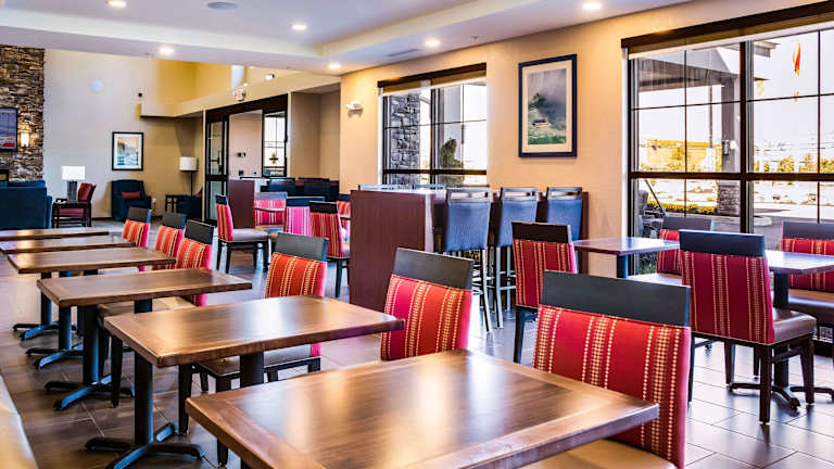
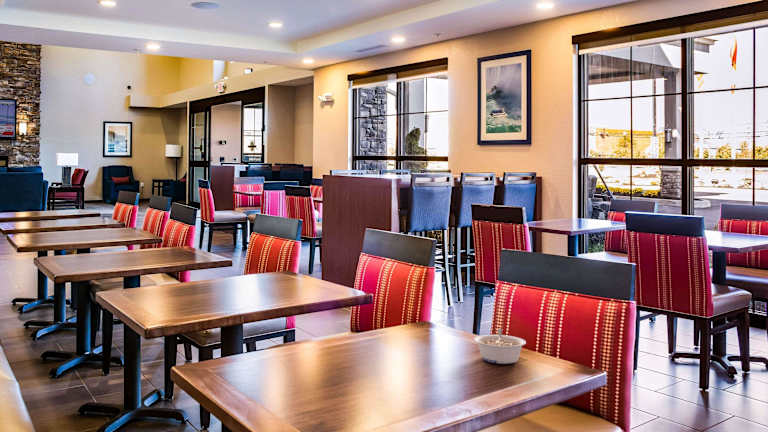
+ legume (498, 347)
